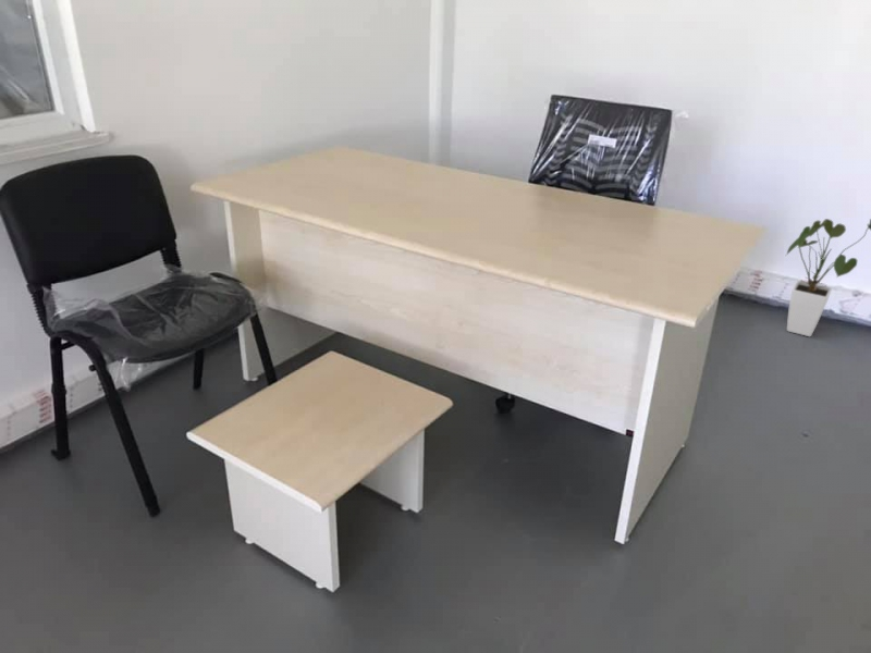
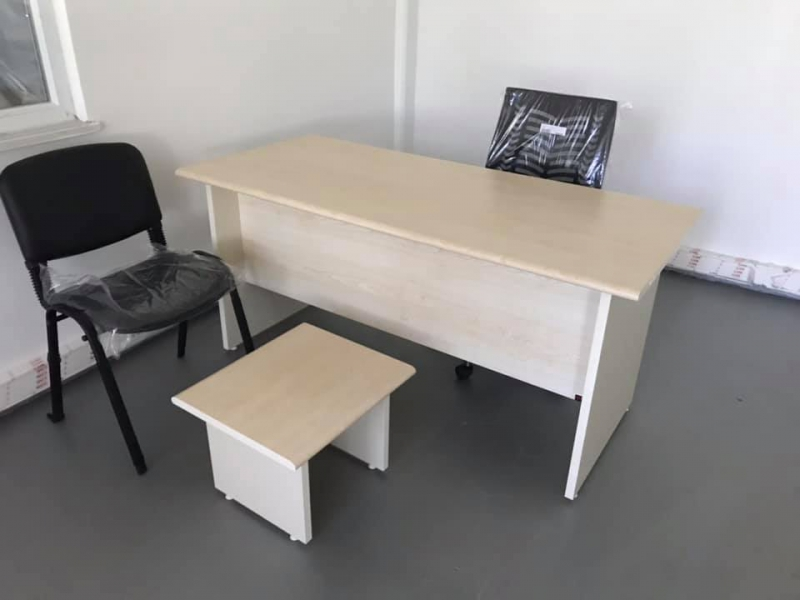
- house plant (823, 276)
